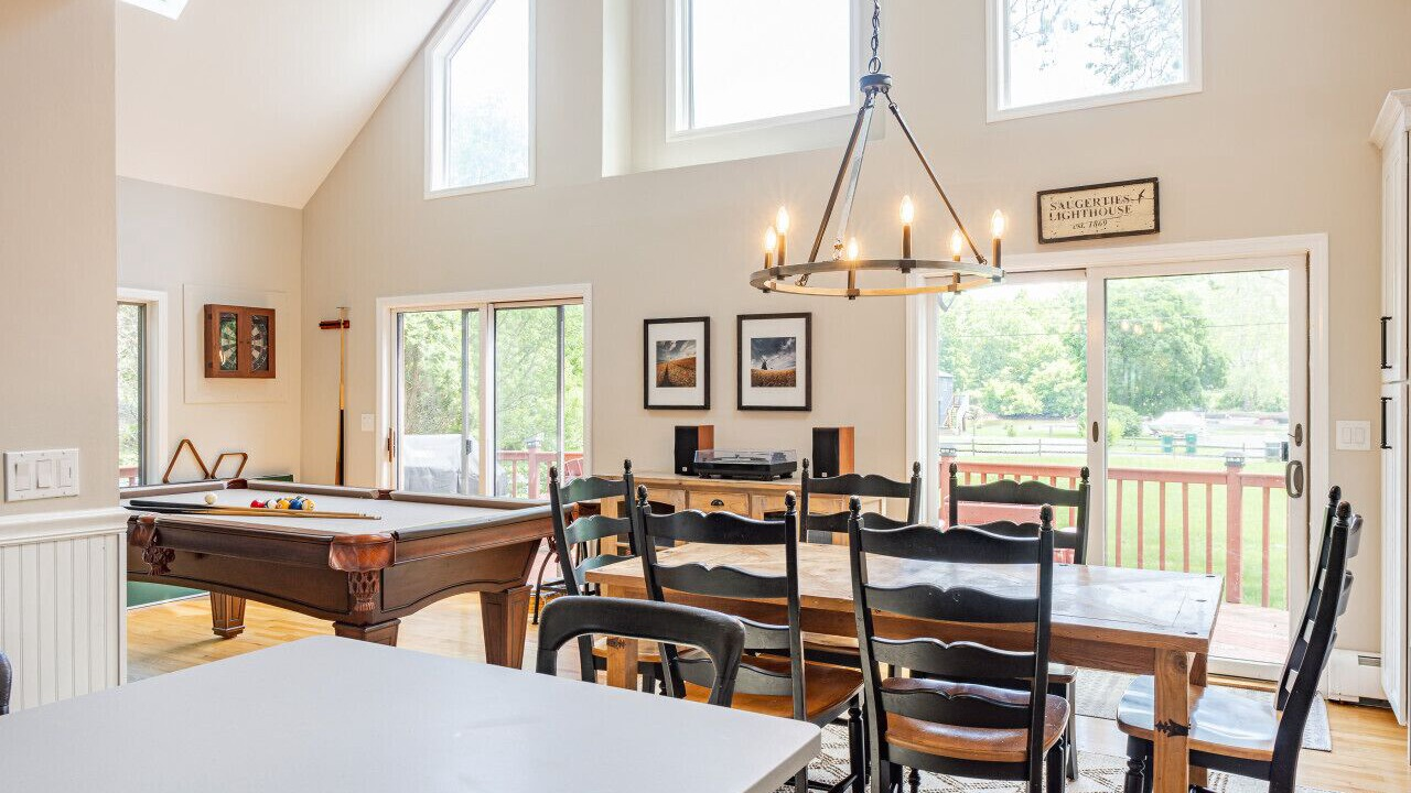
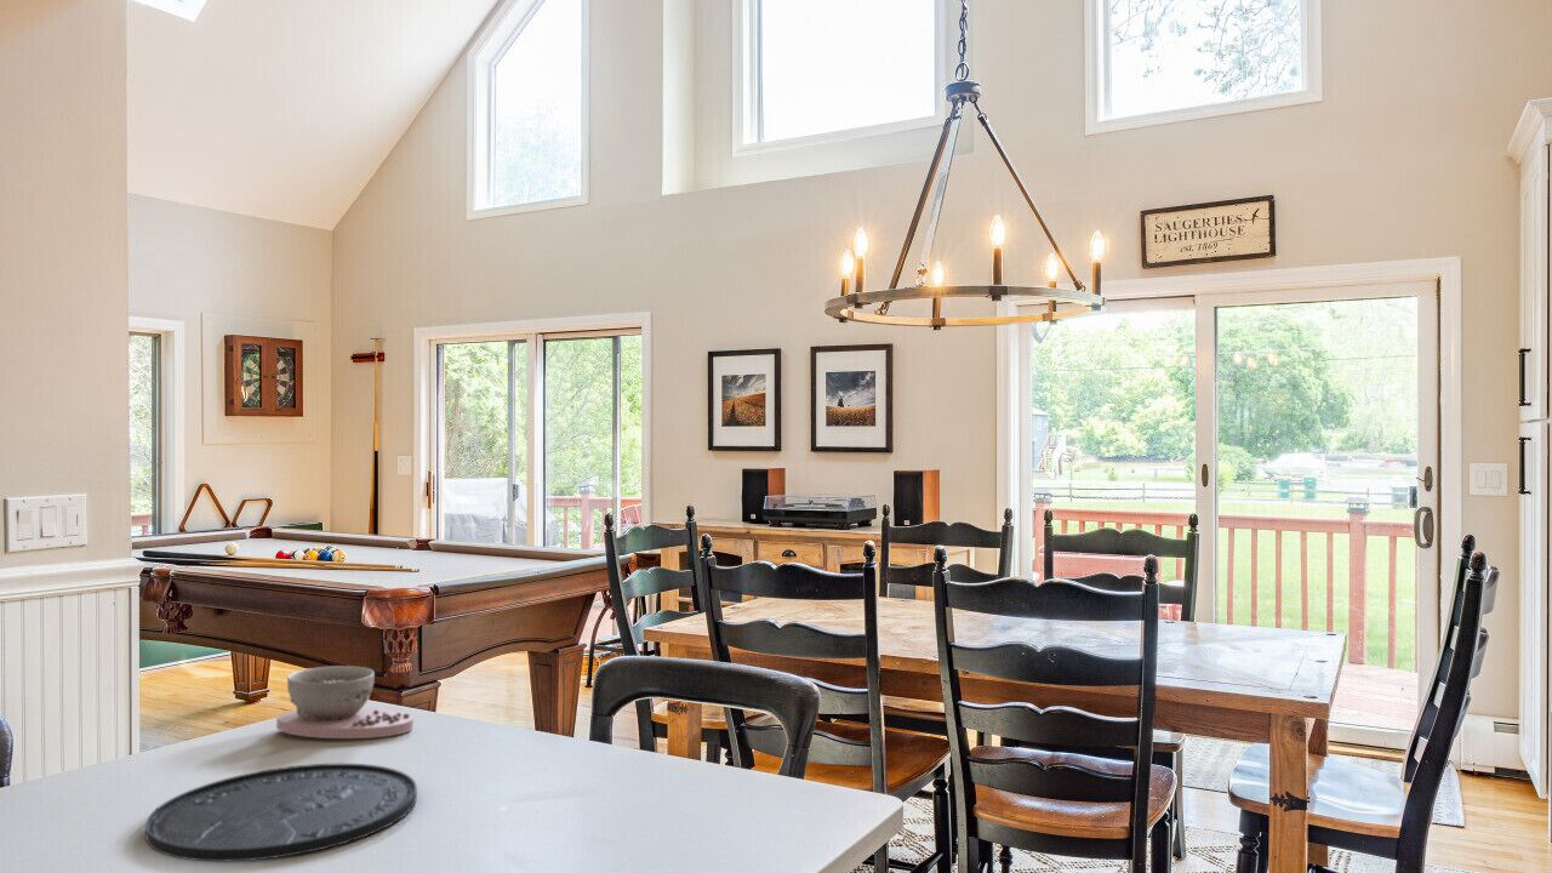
+ bowl (347, 700)
+ plate (287, 806)
